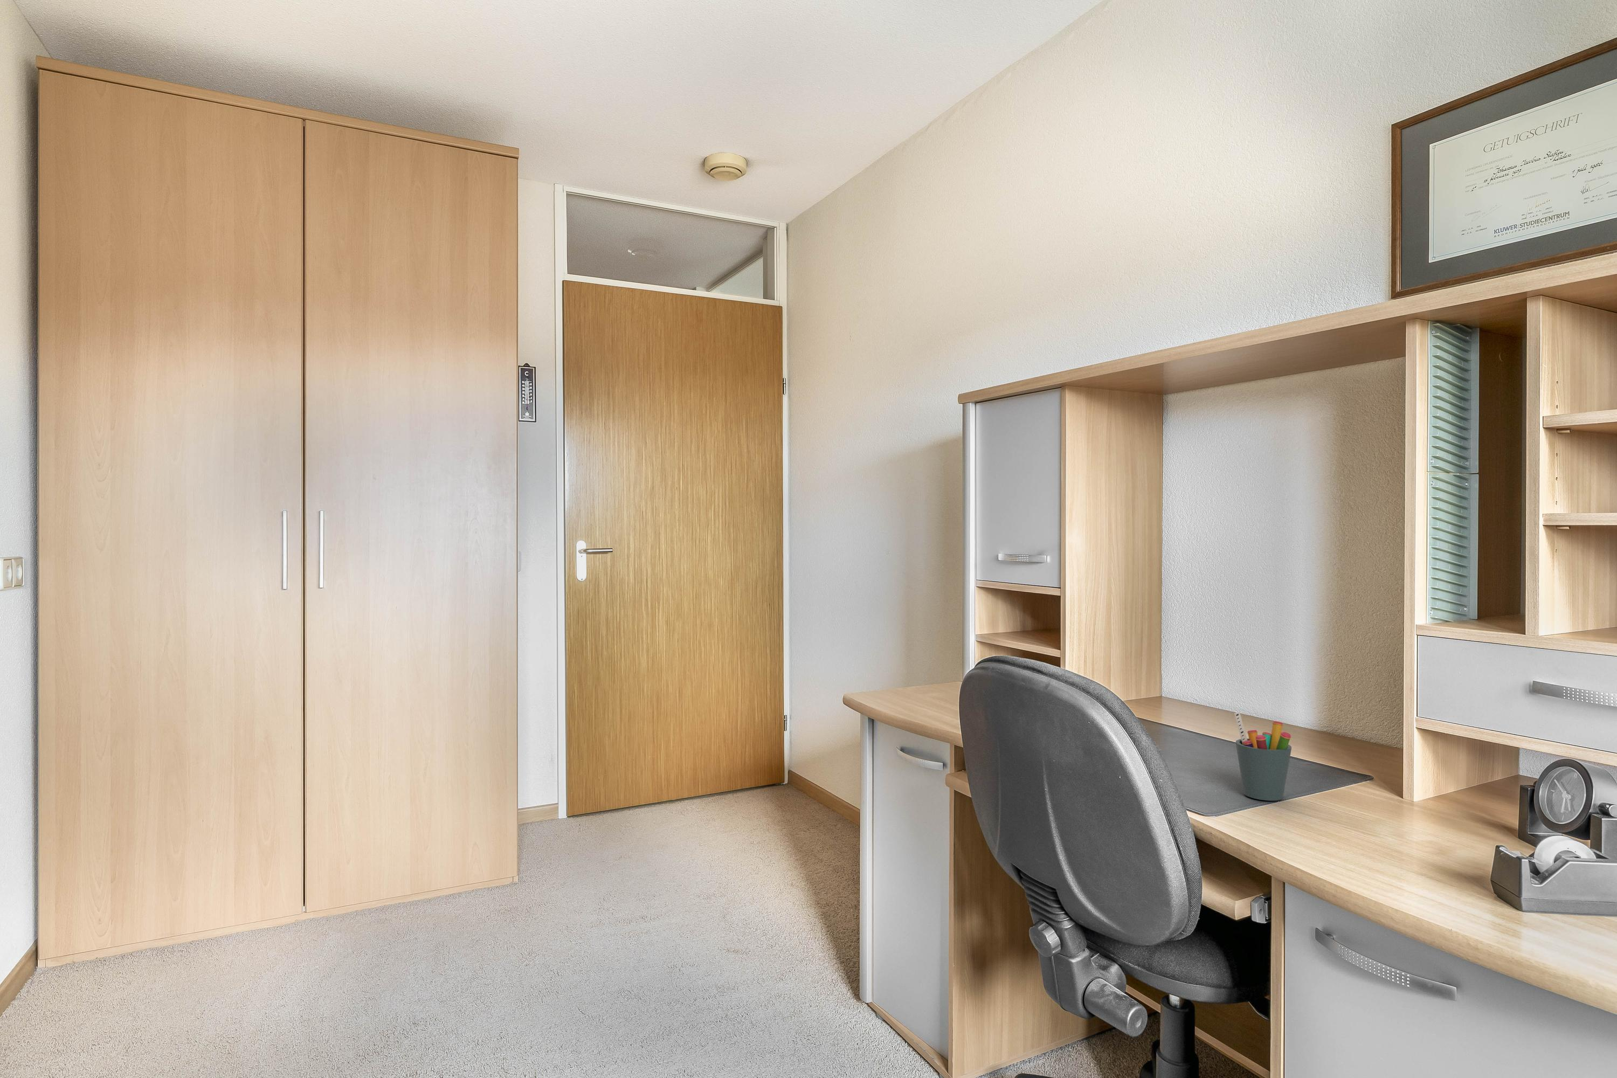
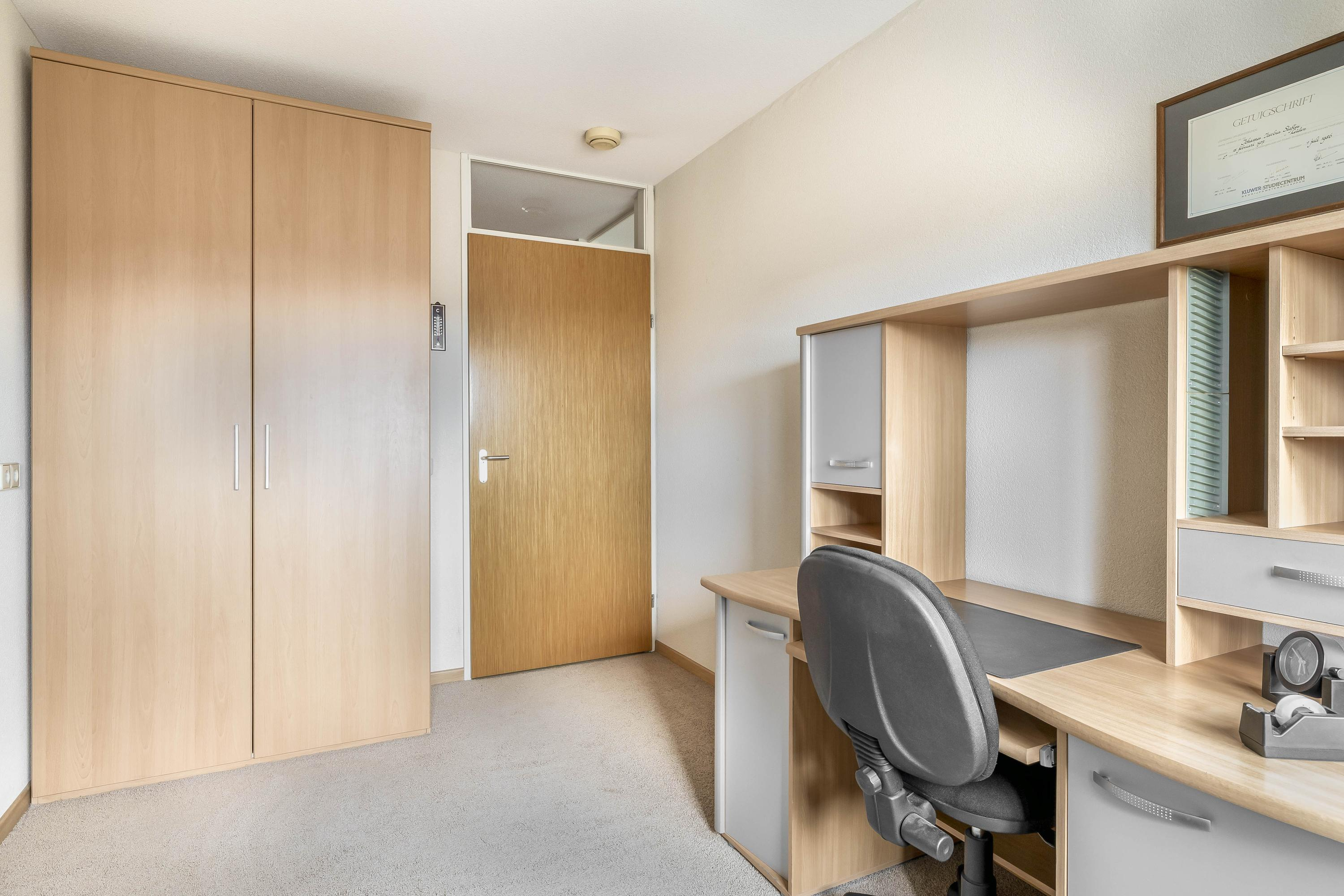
- pen holder (1263, 756)
